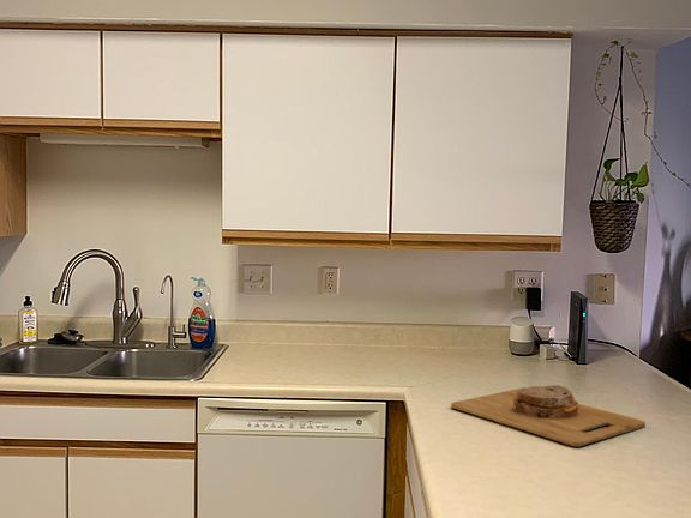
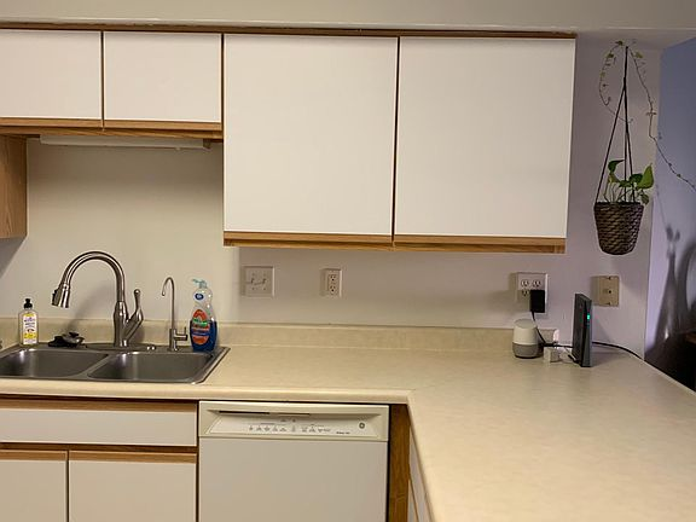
- cutting board (546, 400)
